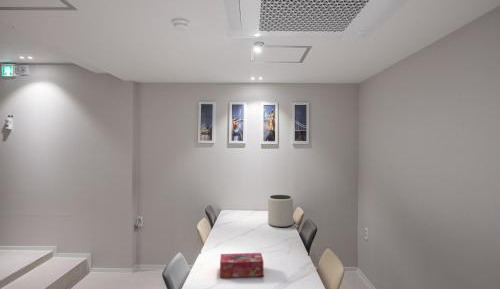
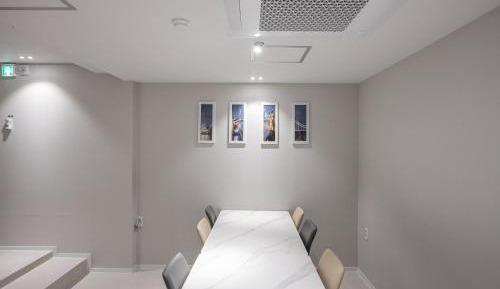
- tissue box (241, 264)
- plant pot (280, 210)
